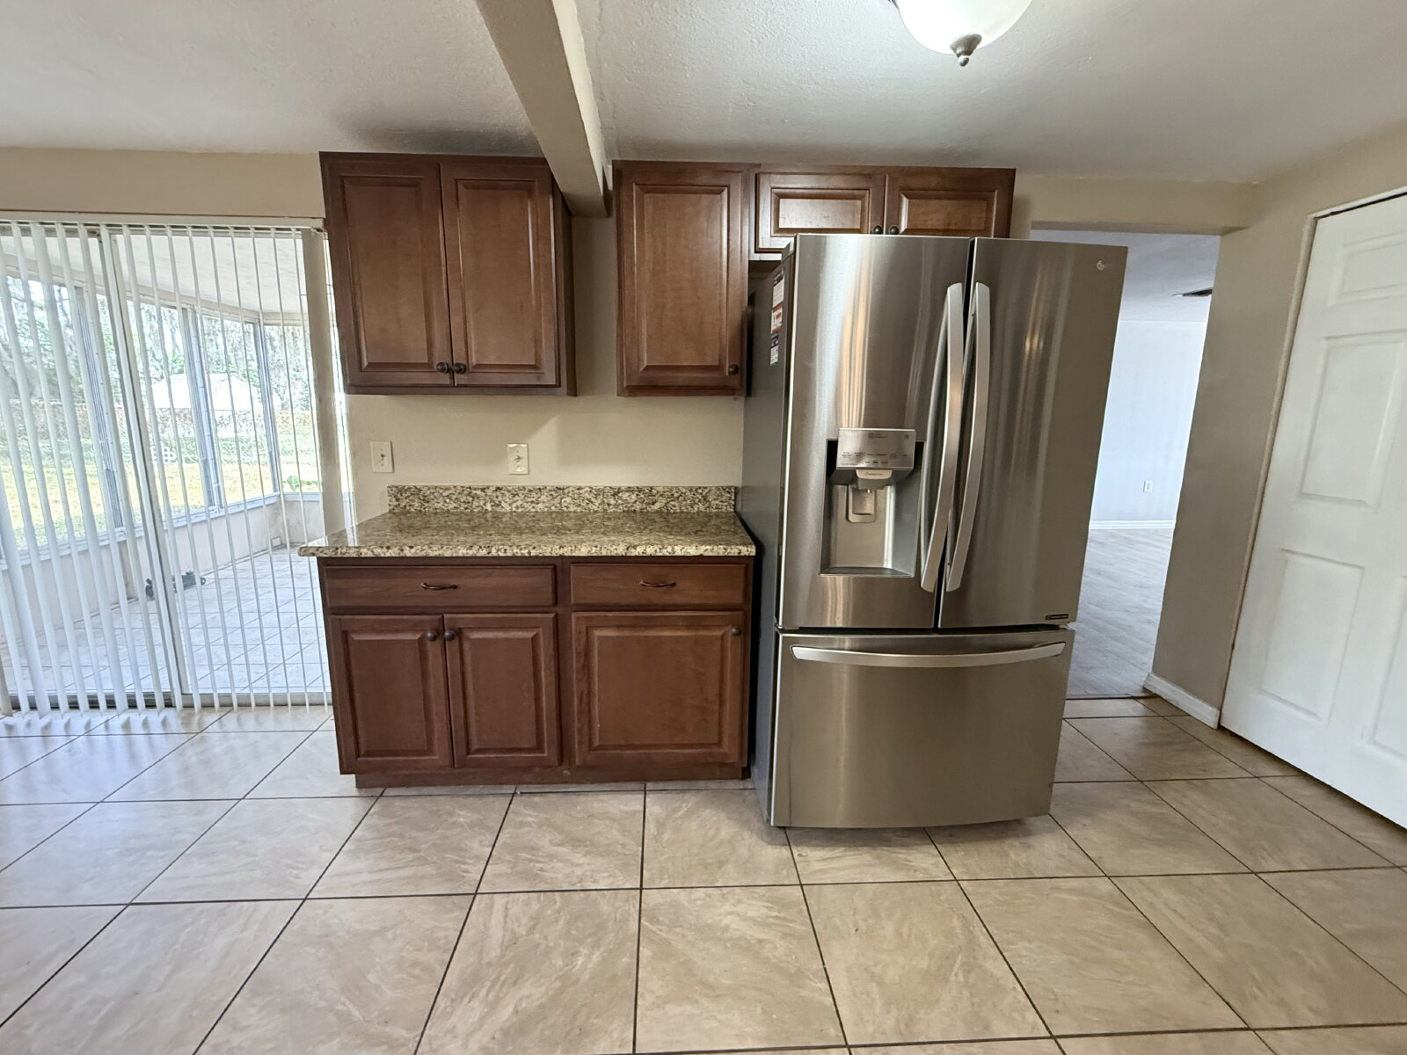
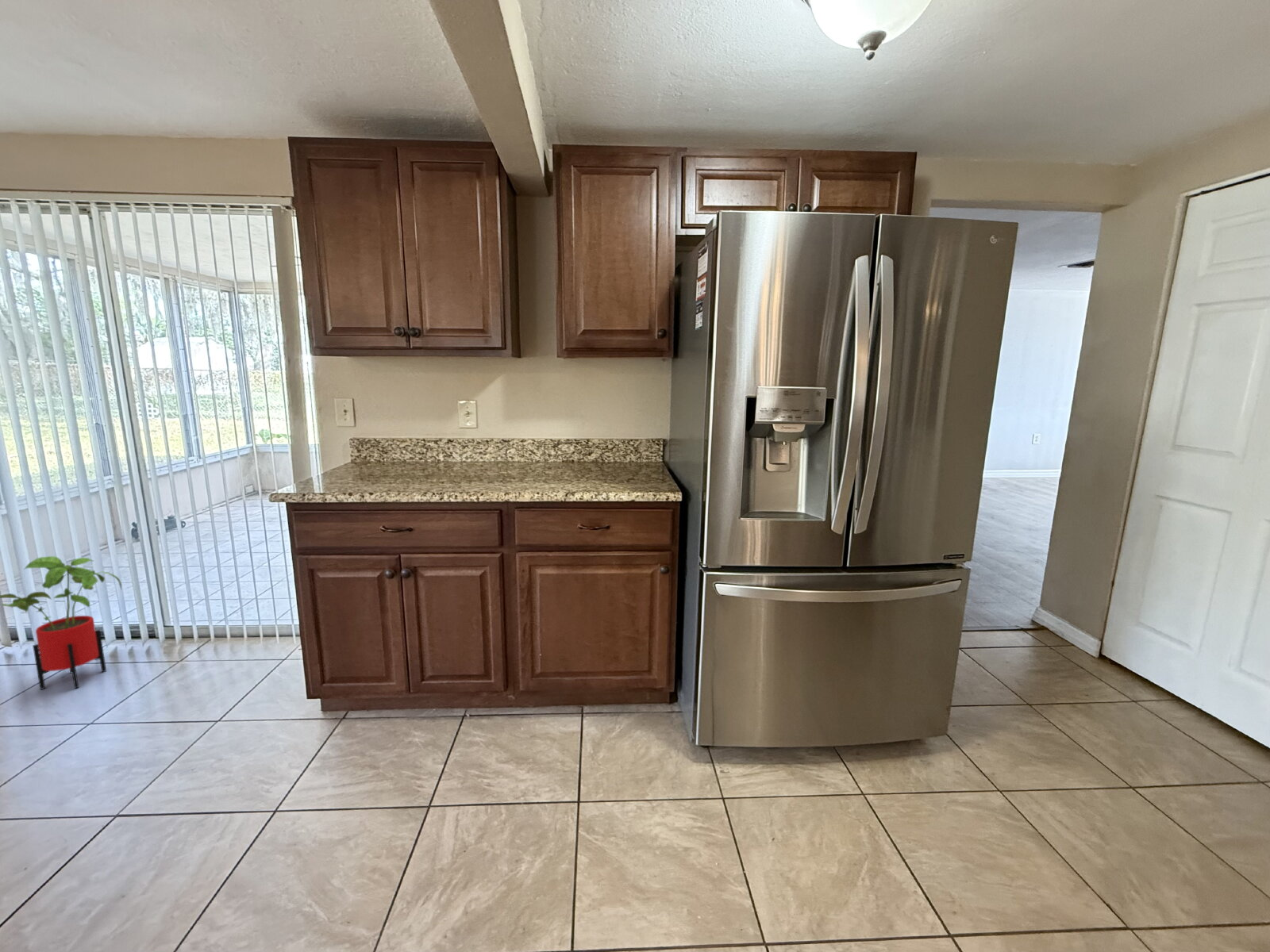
+ house plant (60, 619)
